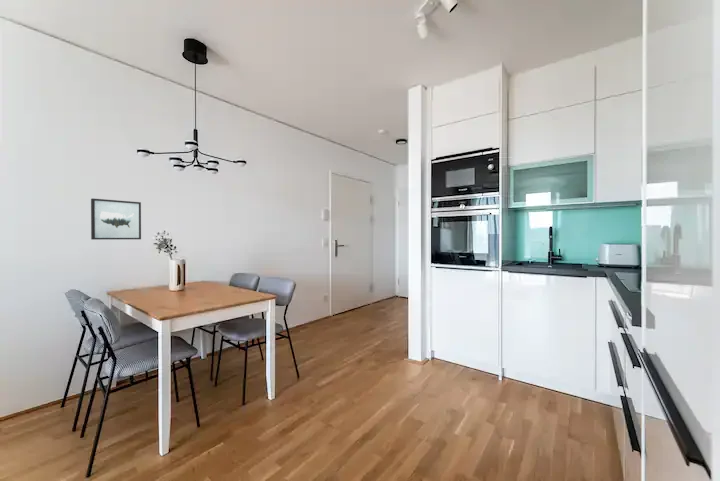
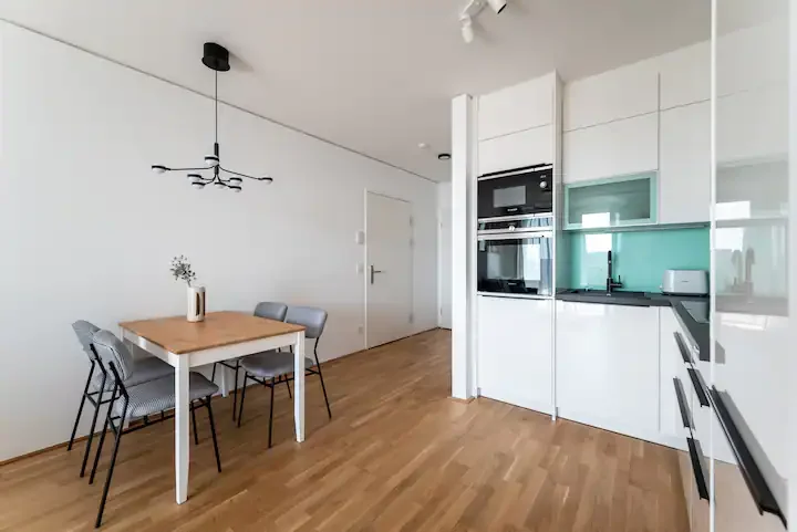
- wall art (117, 220)
